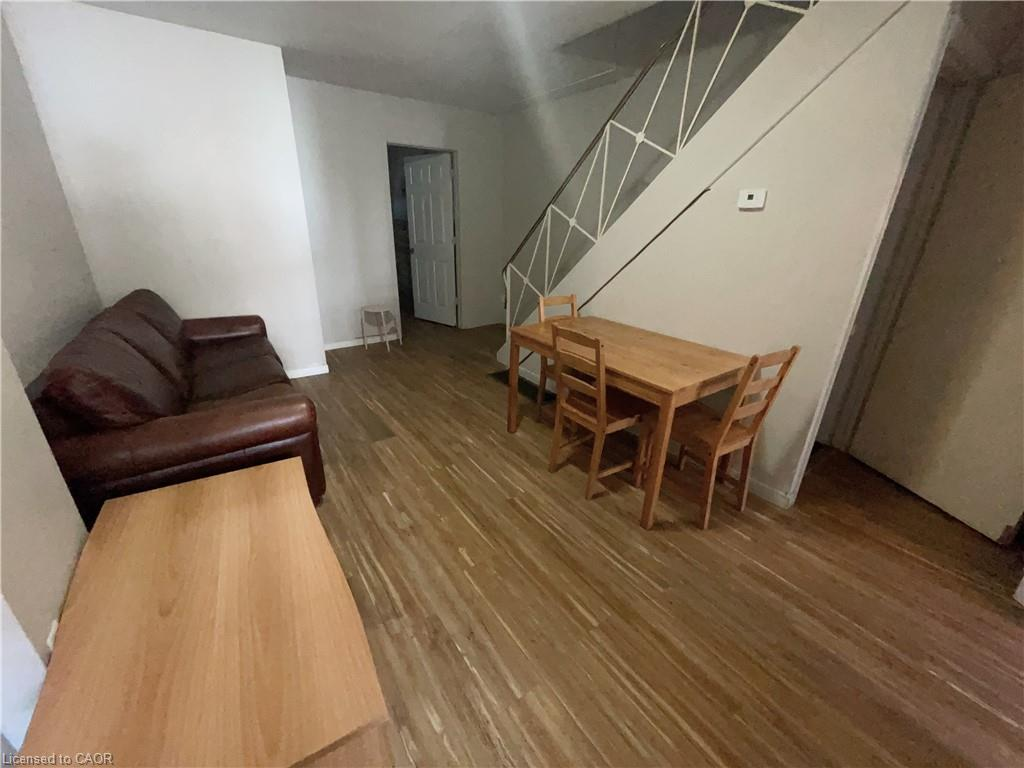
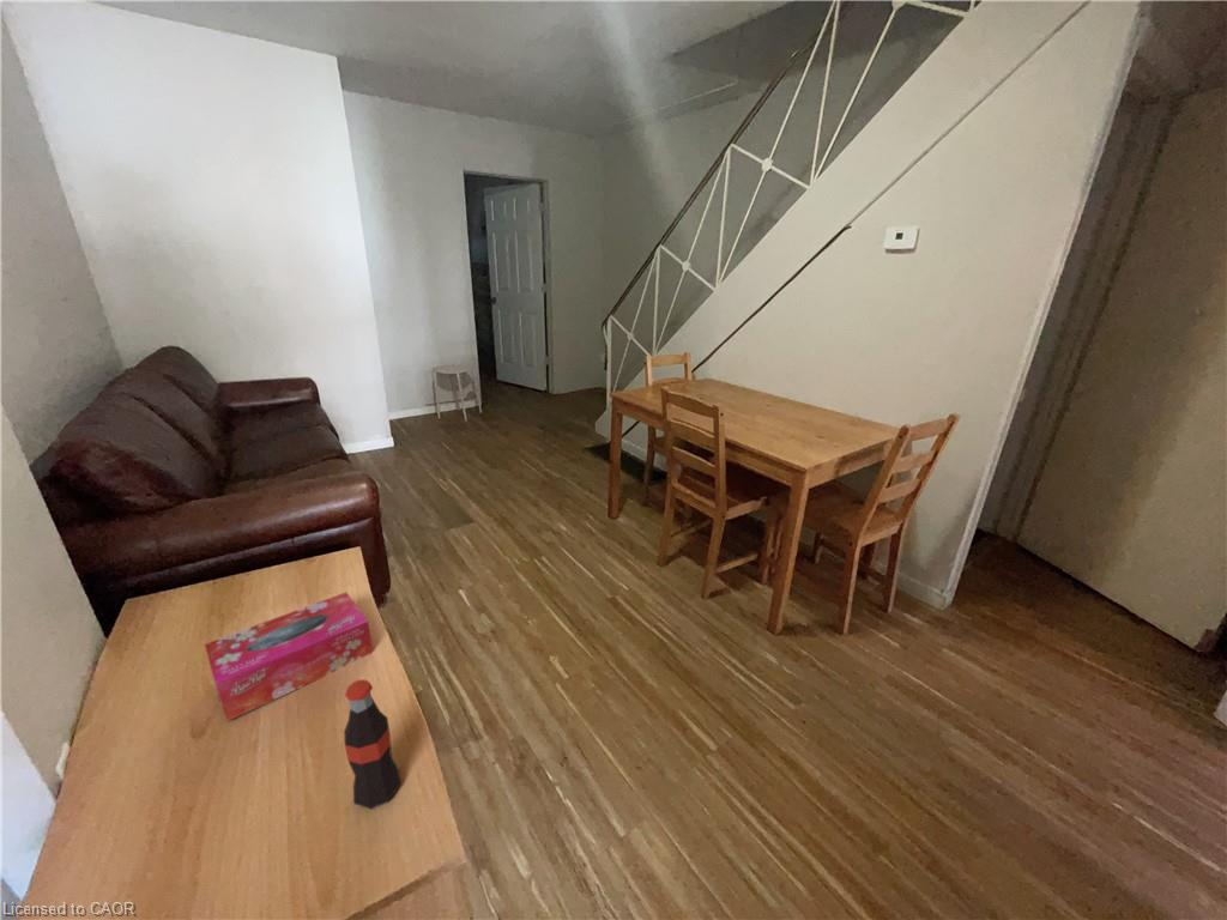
+ tissue box (294, 649)
+ bottle (368, 739)
